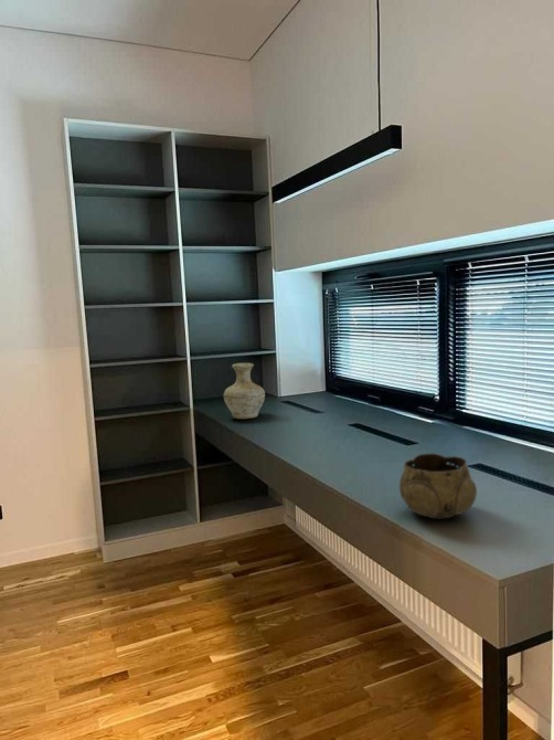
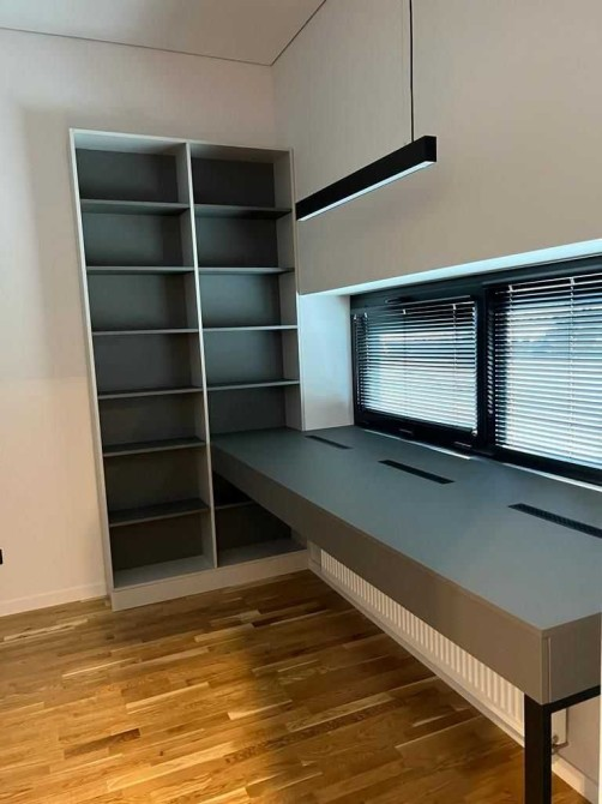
- decorative bowl (436, 487)
- vase (244, 390)
